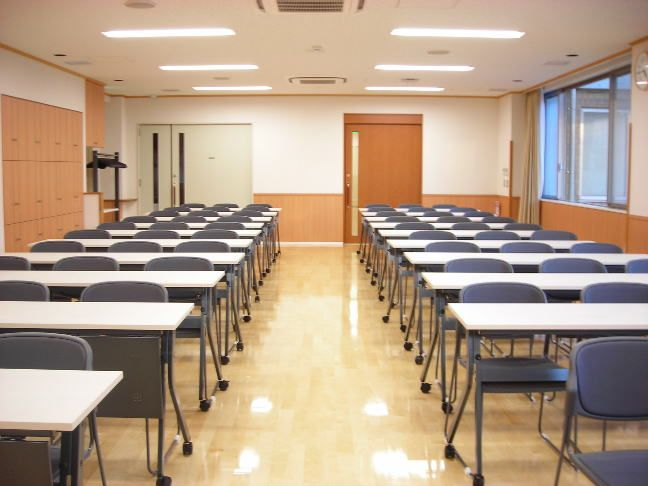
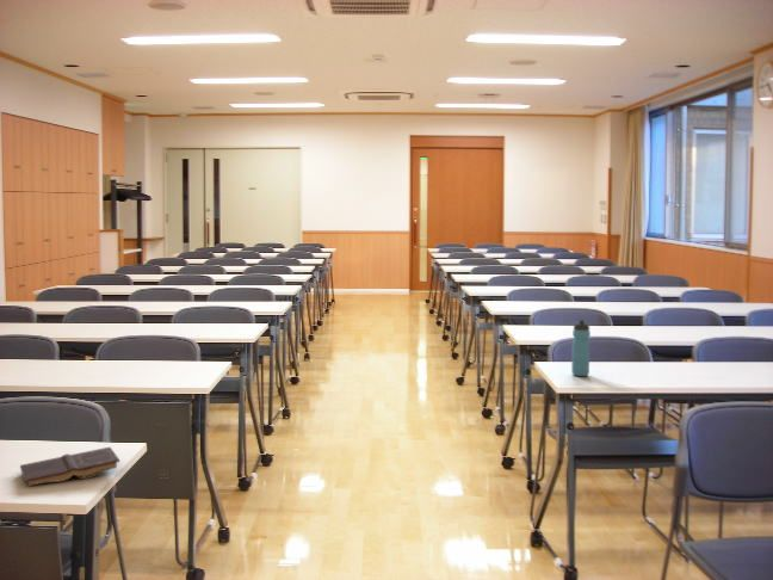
+ book (69, 465)
+ water bottle (581, 347)
